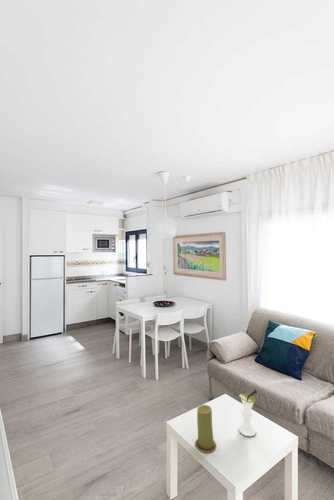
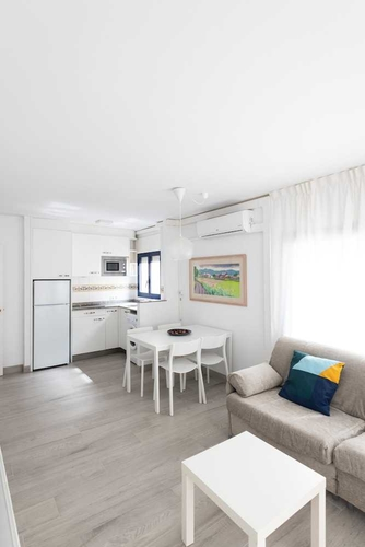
- candle (205, 426)
- vase (247, 409)
